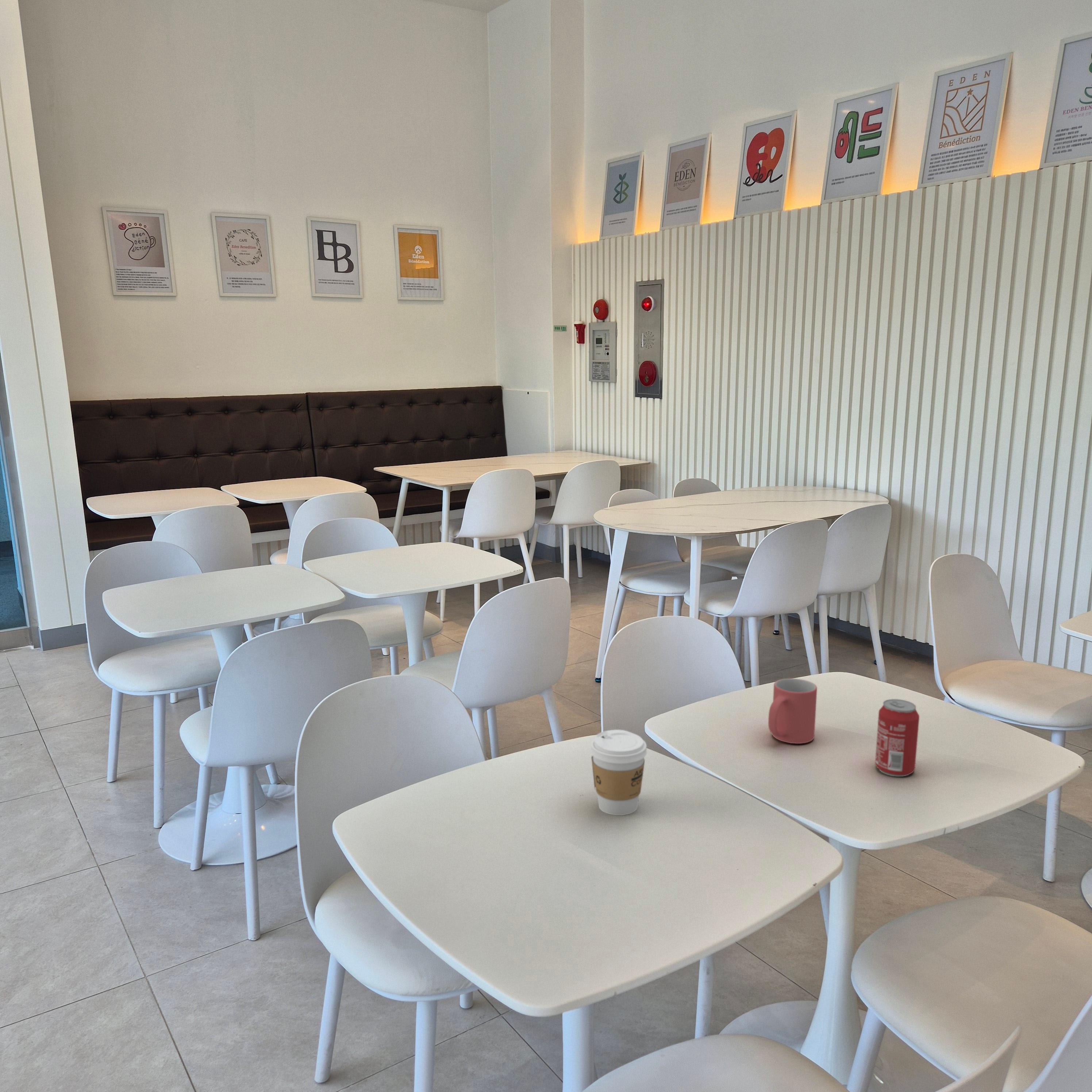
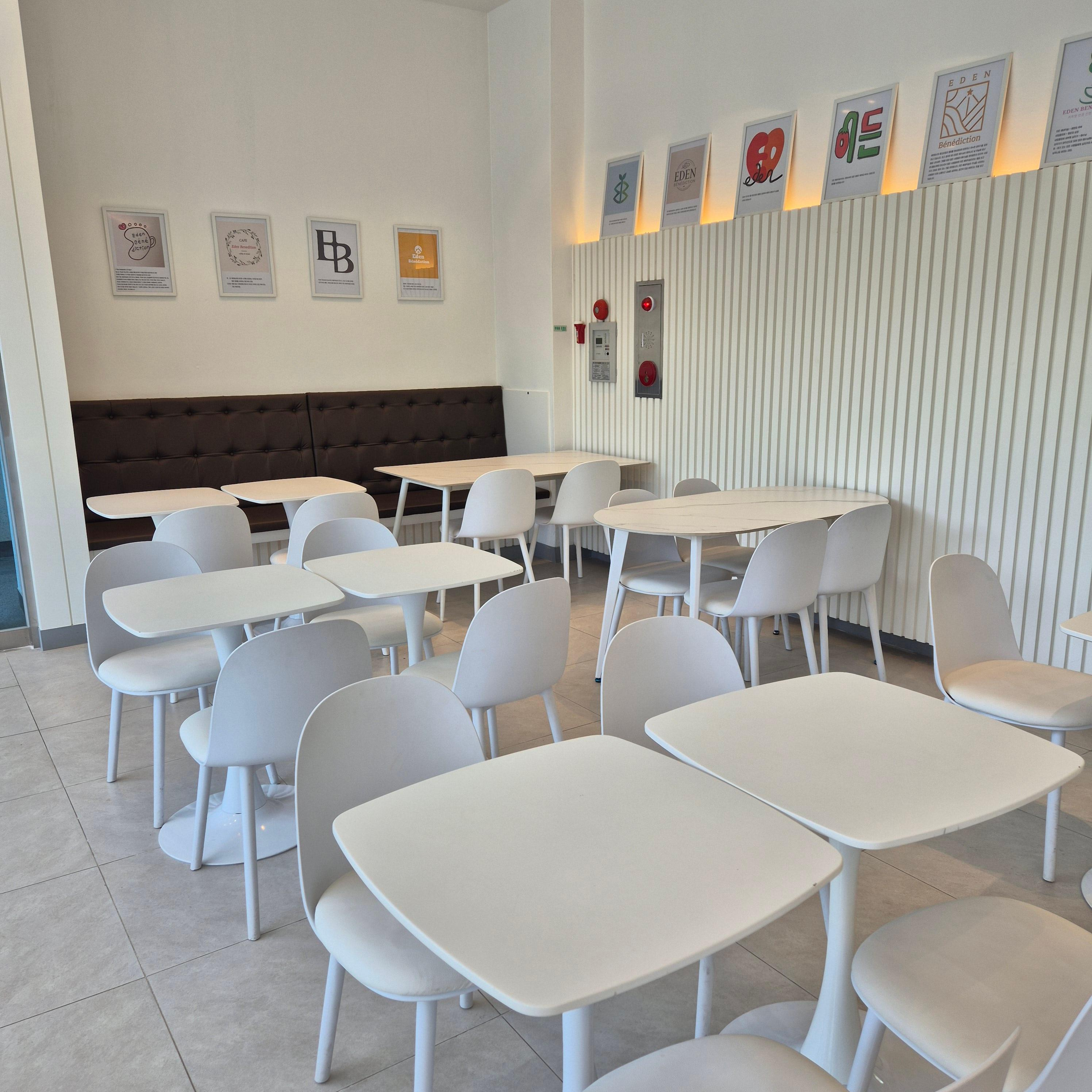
- coffee cup (618, 773)
- mug (789, 713)
- beverage can (897, 737)
